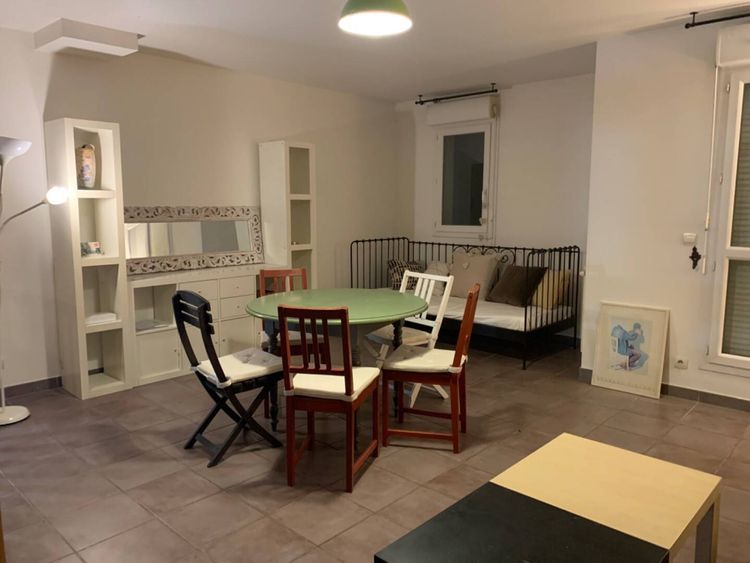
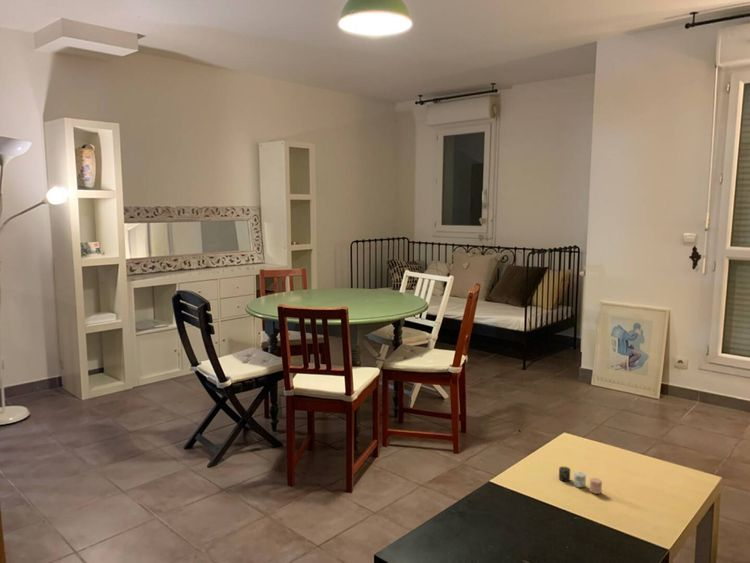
+ candle (579, 479)
